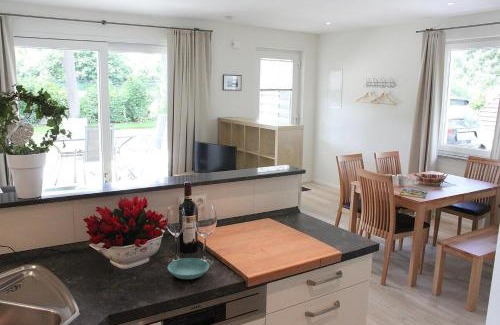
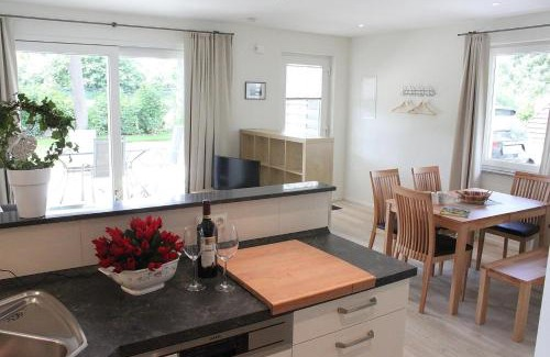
- saucer (188, 269)
